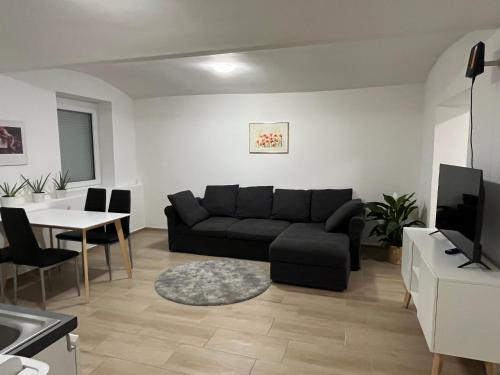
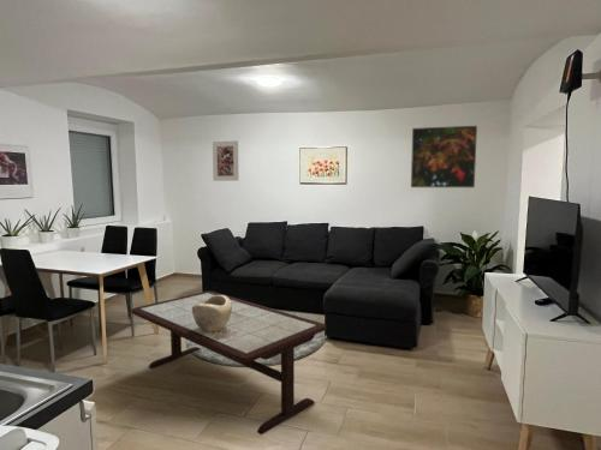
+ decorative bowl (212, 313)
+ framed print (225, 161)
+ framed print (442, 157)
+ coffee table (222, 349)
